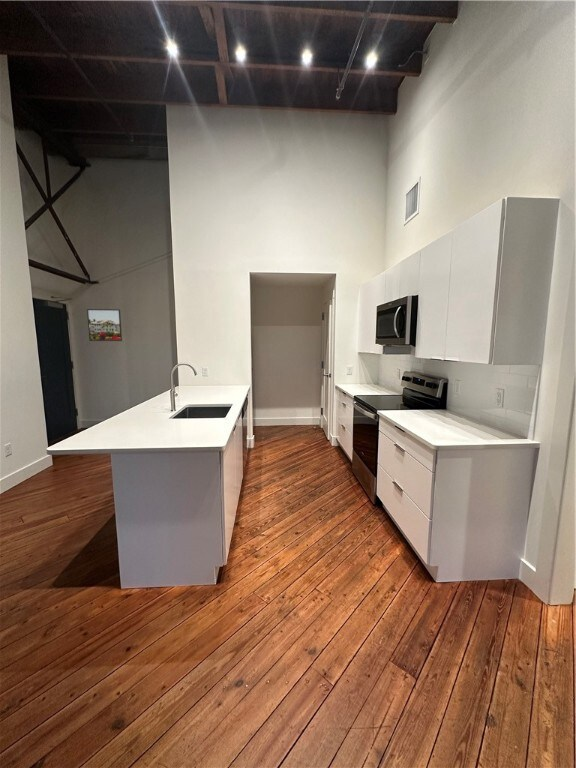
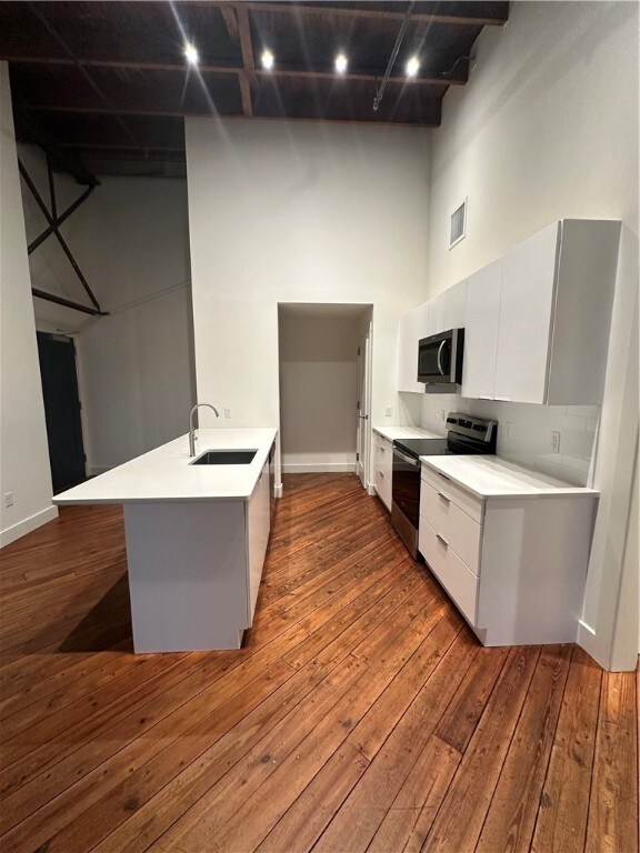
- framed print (104, 325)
